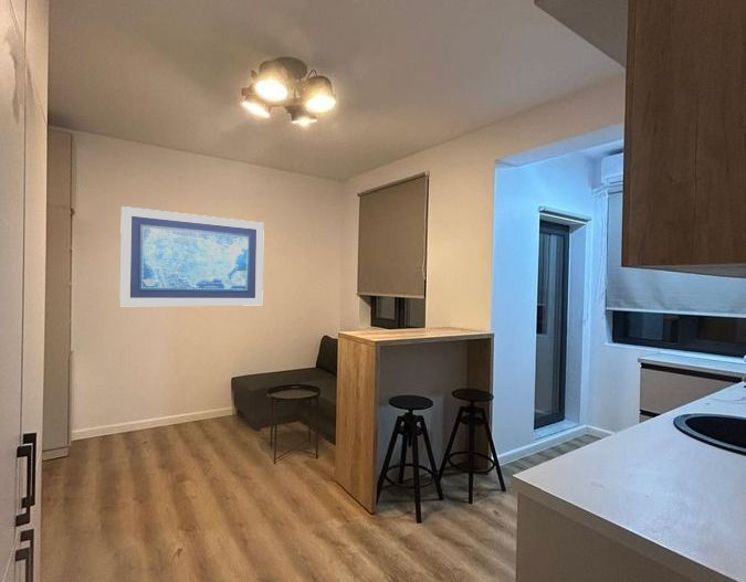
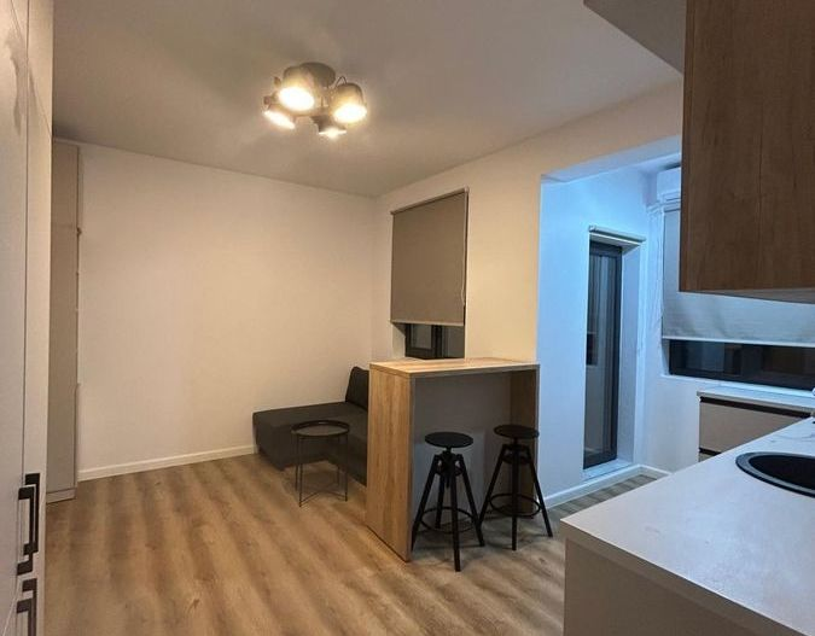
- wall art (198, 261)
